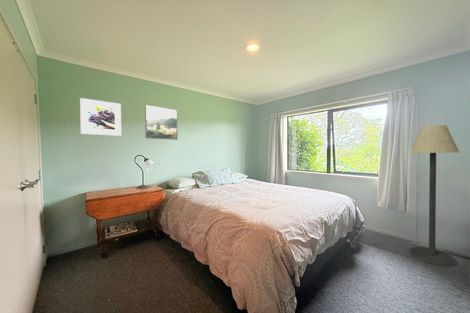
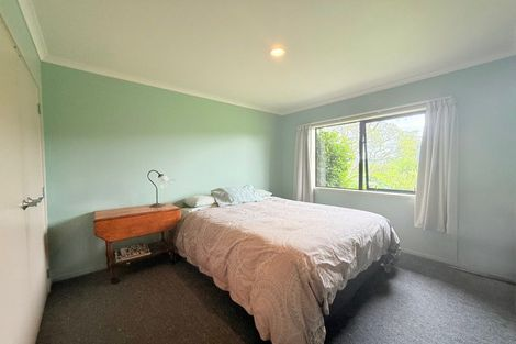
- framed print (101, 118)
- floor lamp (432, 192)
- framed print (162, 123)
